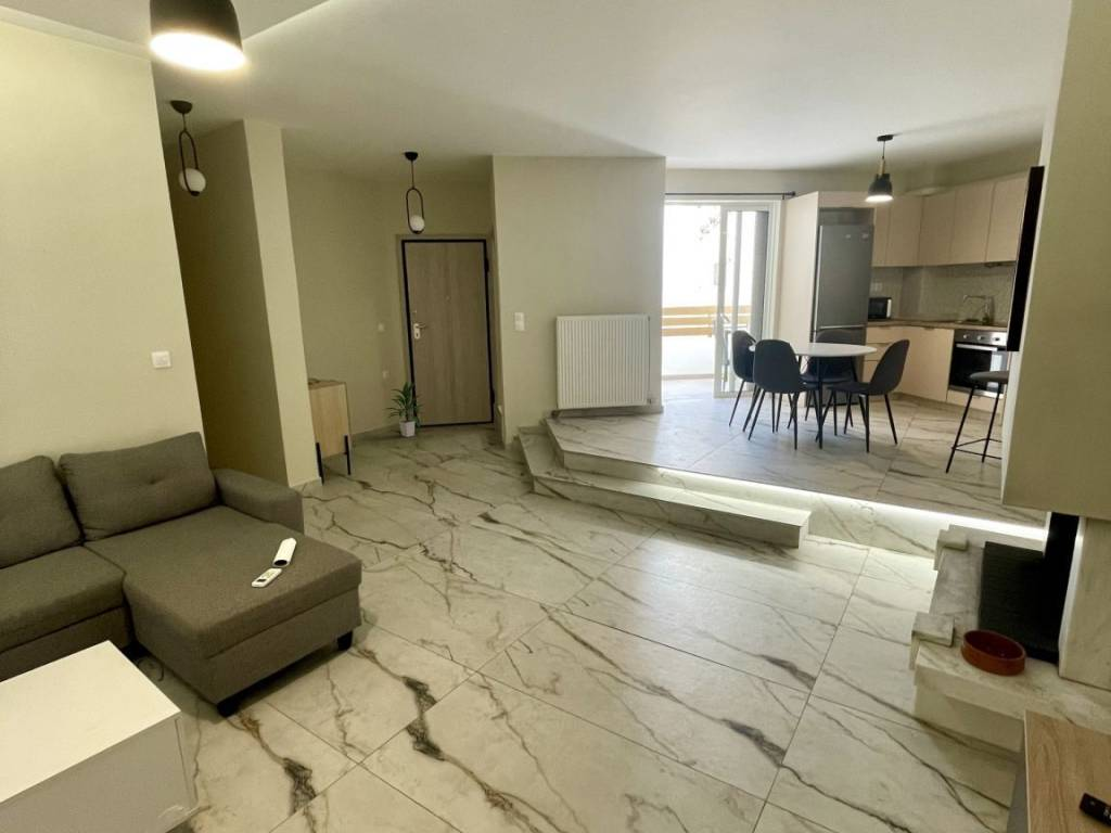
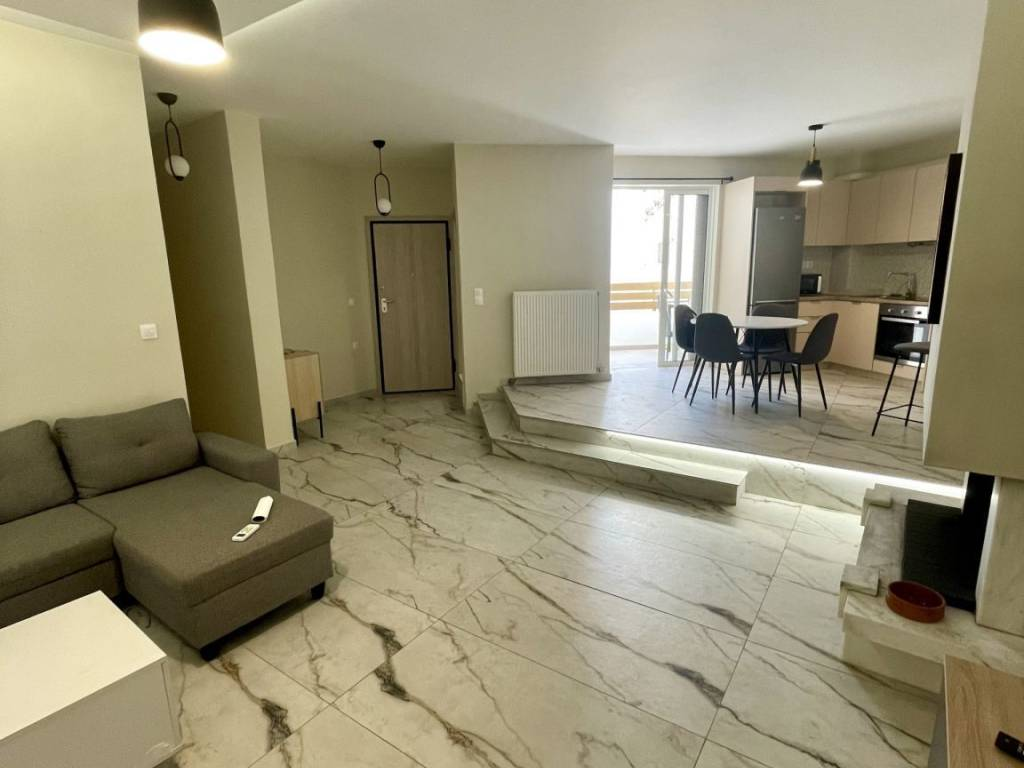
- indoor plant (406, 409)
